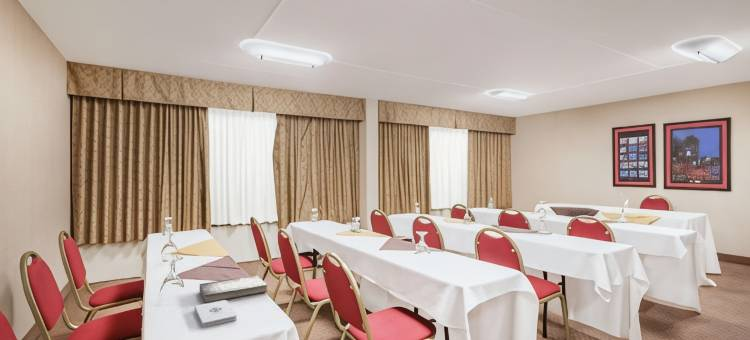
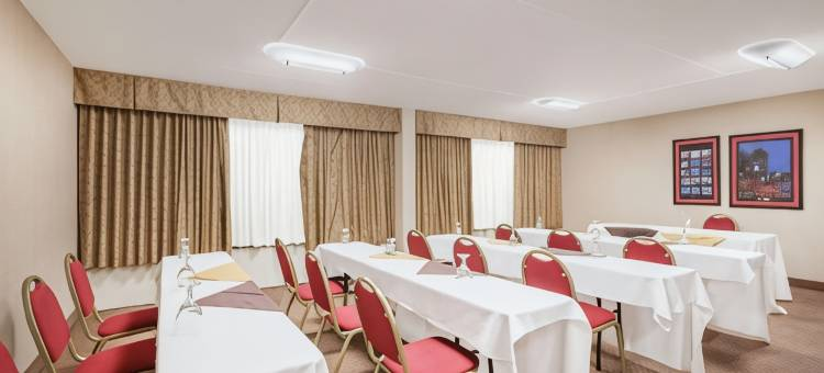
- book (233, 288)
- notepad (215, 312)
